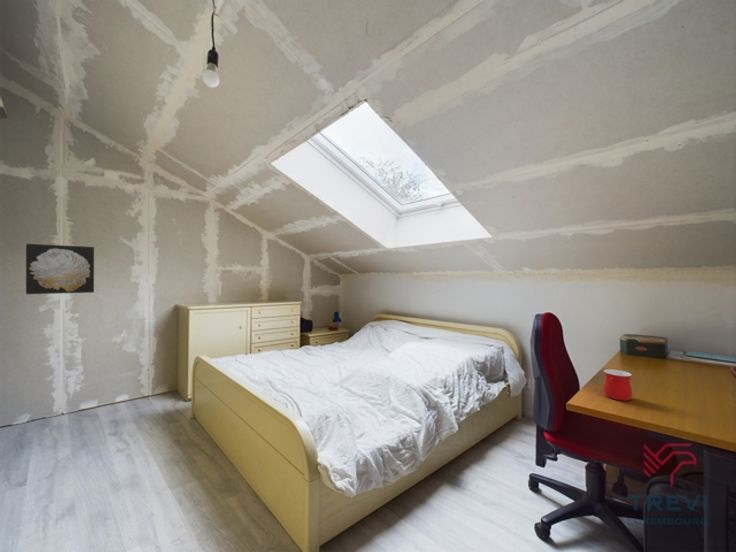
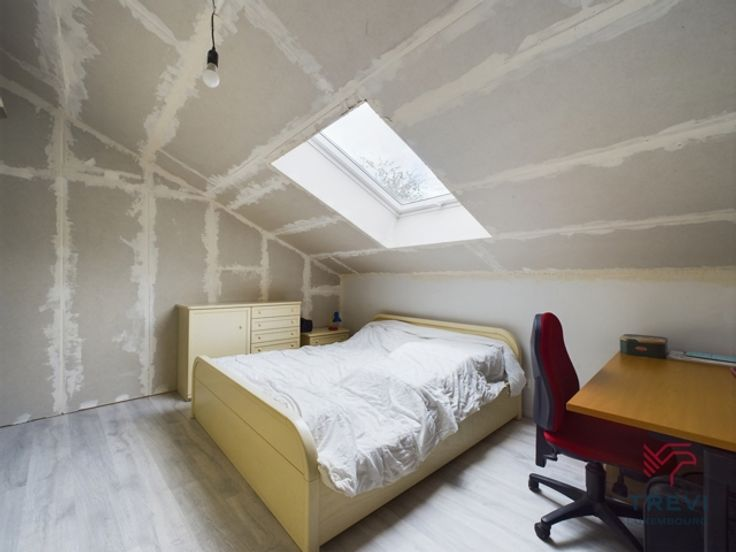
- mug (616, 385)
- wall art (61, 269)
